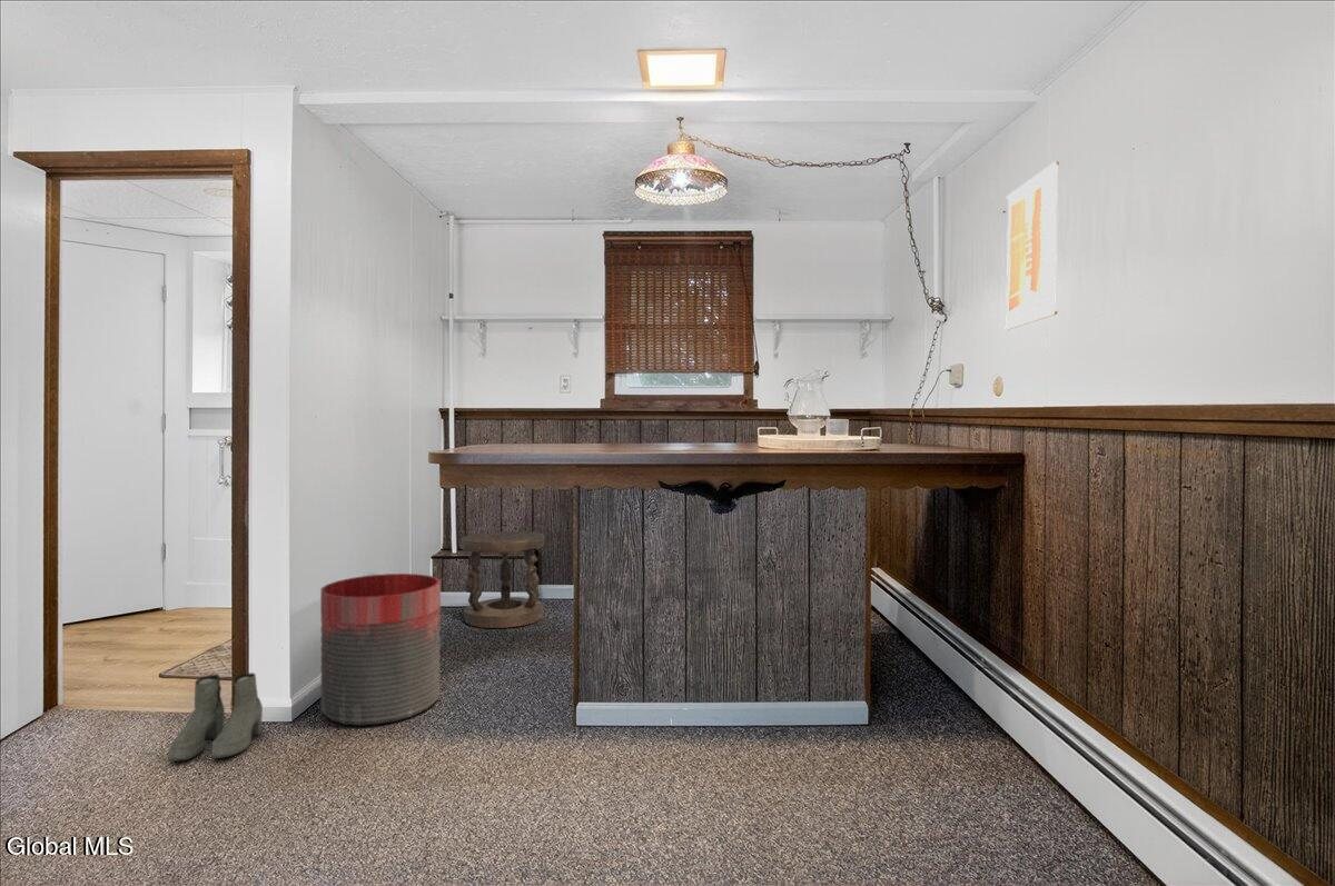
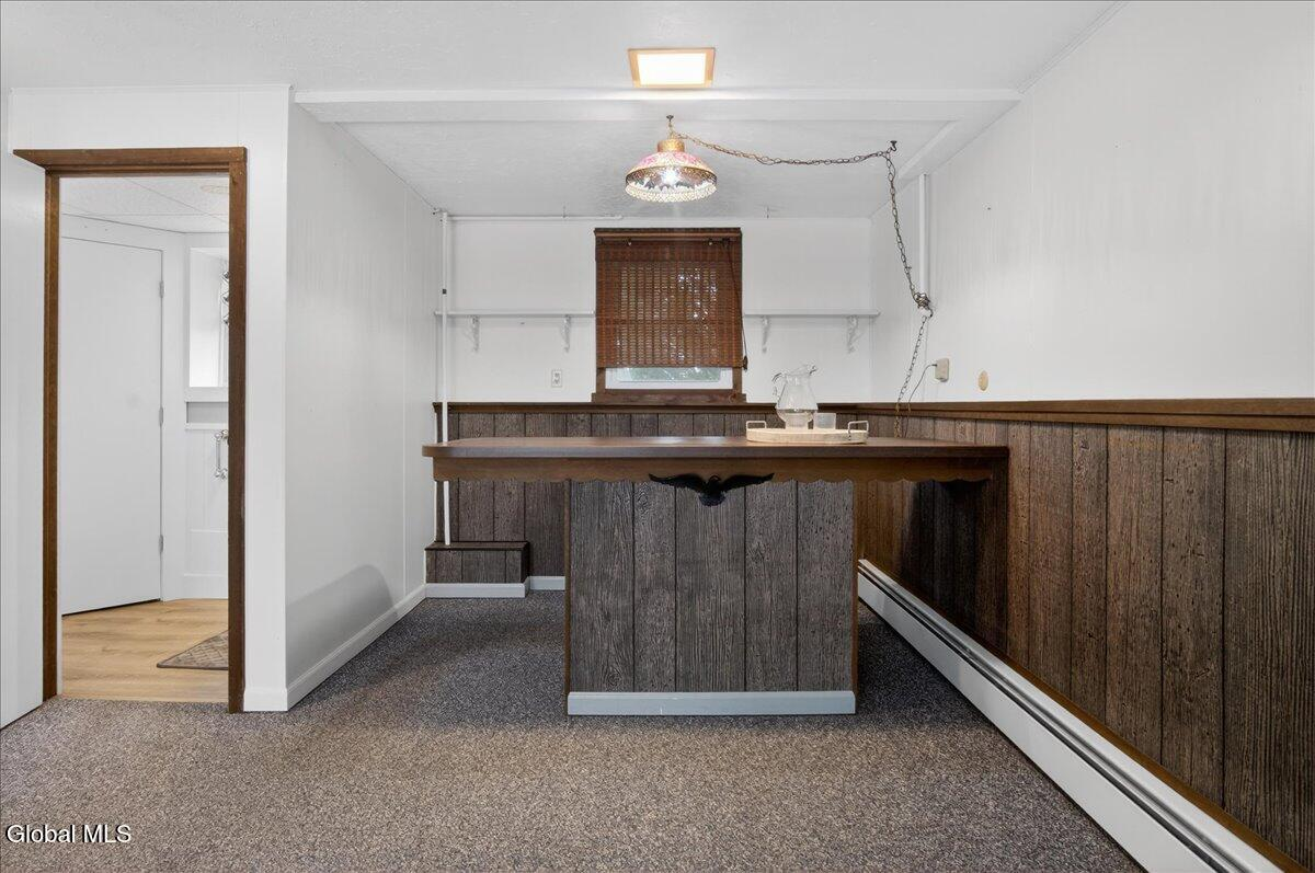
- wall art (1030, 250)
- trash can (382, 644)
- stool (503, 576)
- boots (218, 713)
